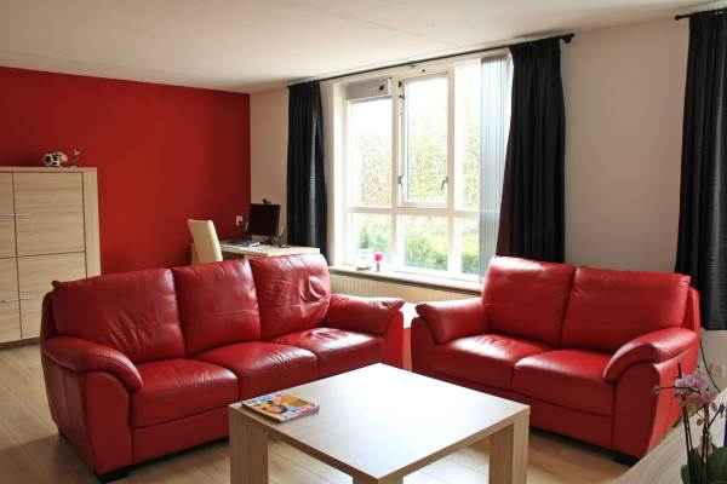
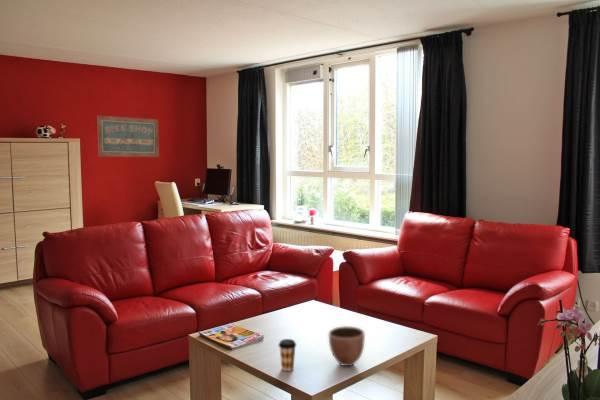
+ decorative bowl (346, 347)
+ coffee cup (287, 355)
+ wall art (129, 137)
